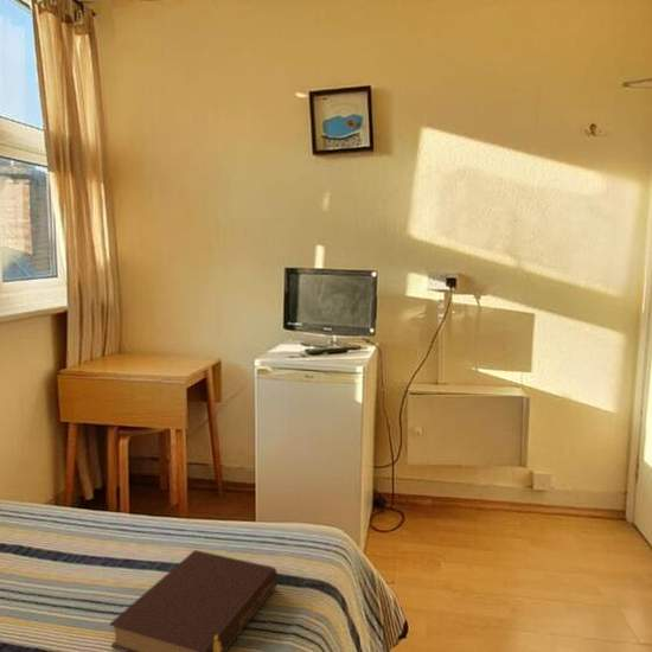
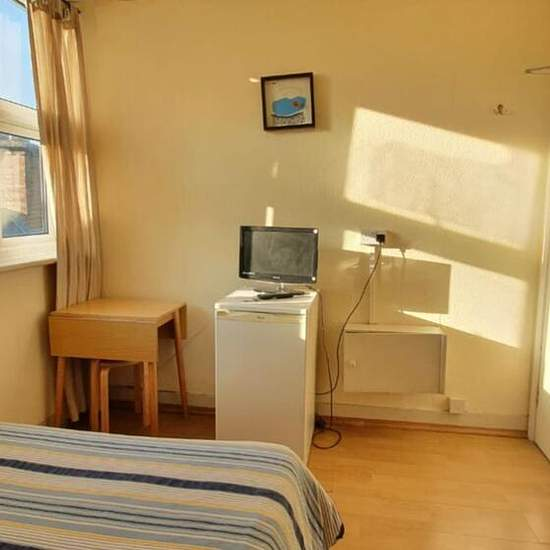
- book (200, 603)
